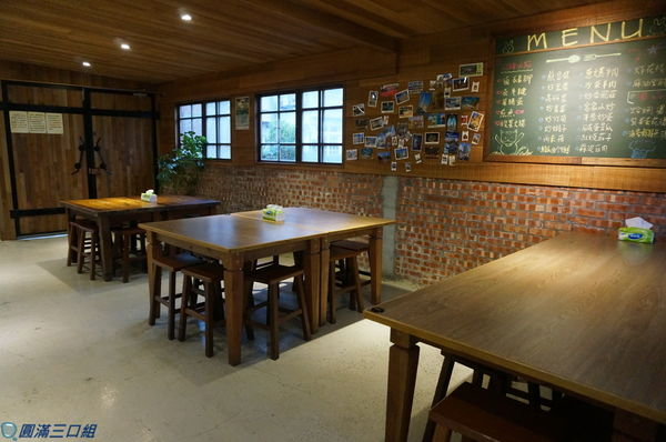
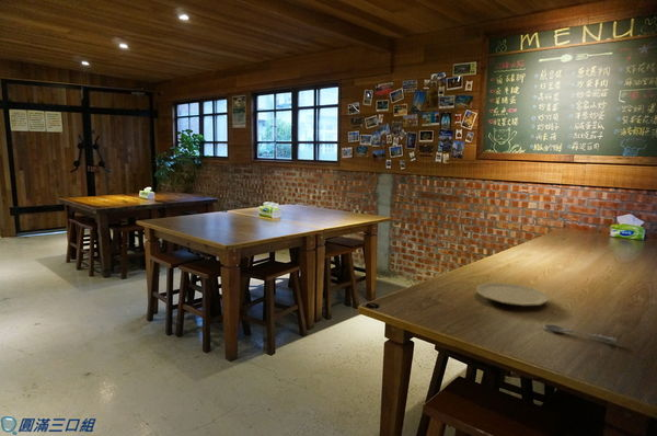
+ plate (510, 296)
+ soupspoon (578, 332)
